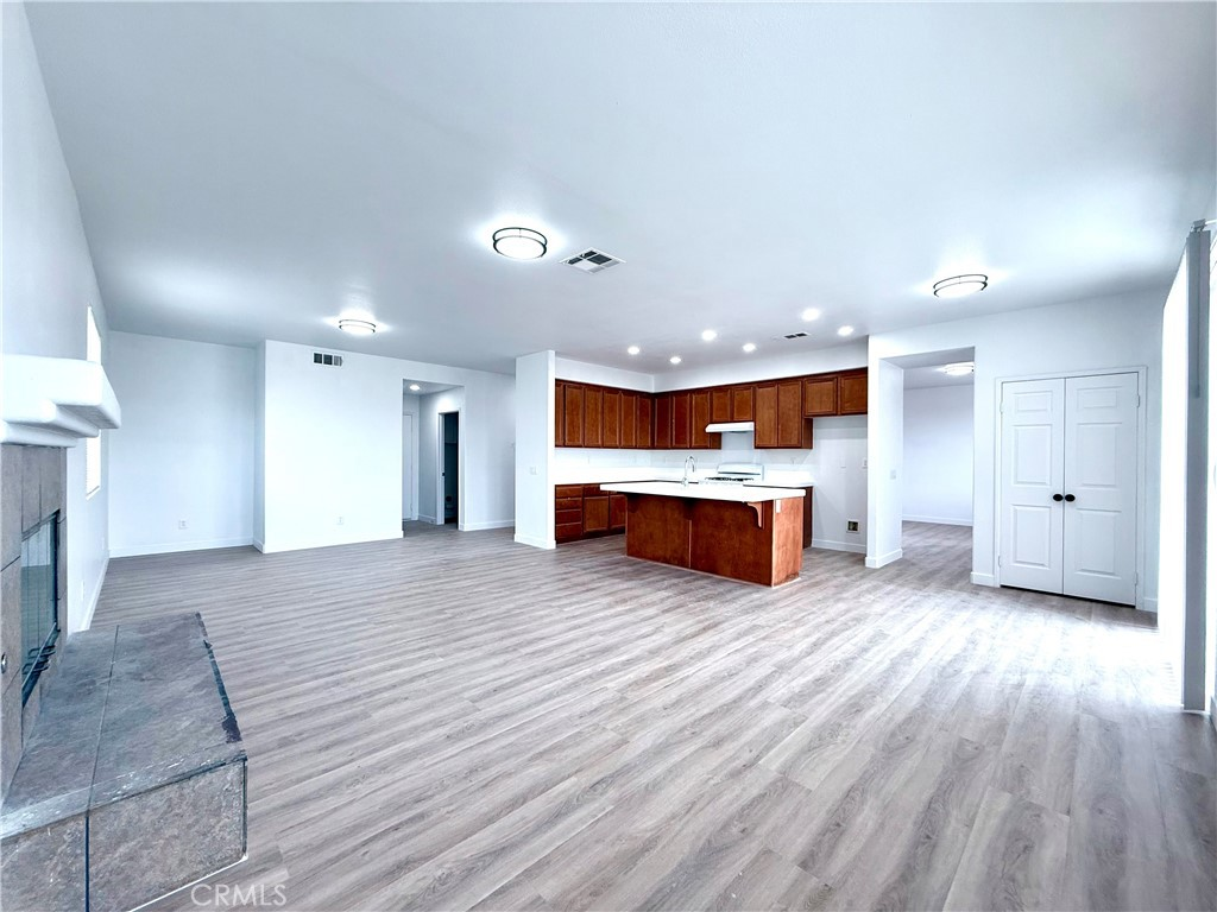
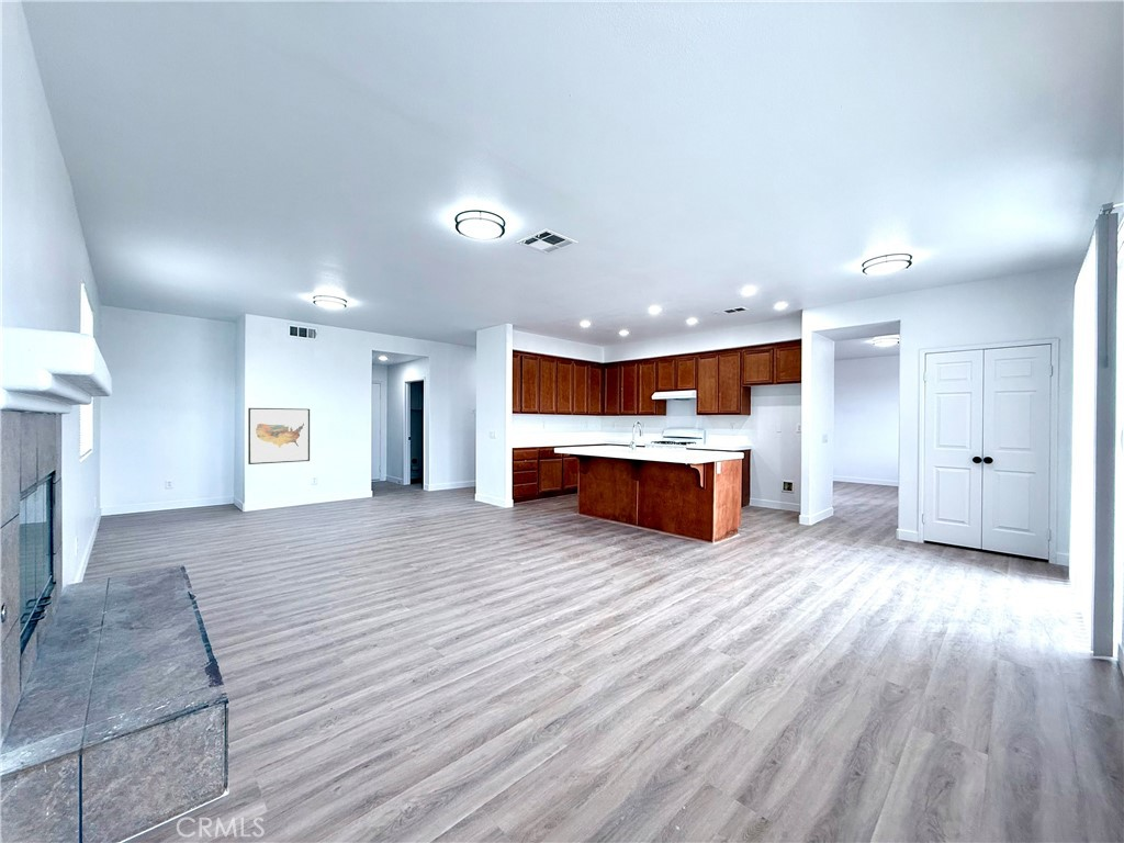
+ wall art (280, 435)
